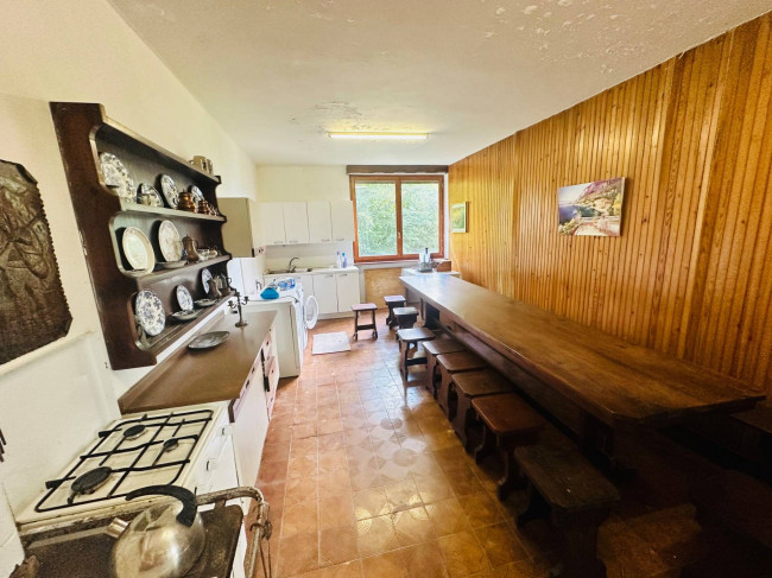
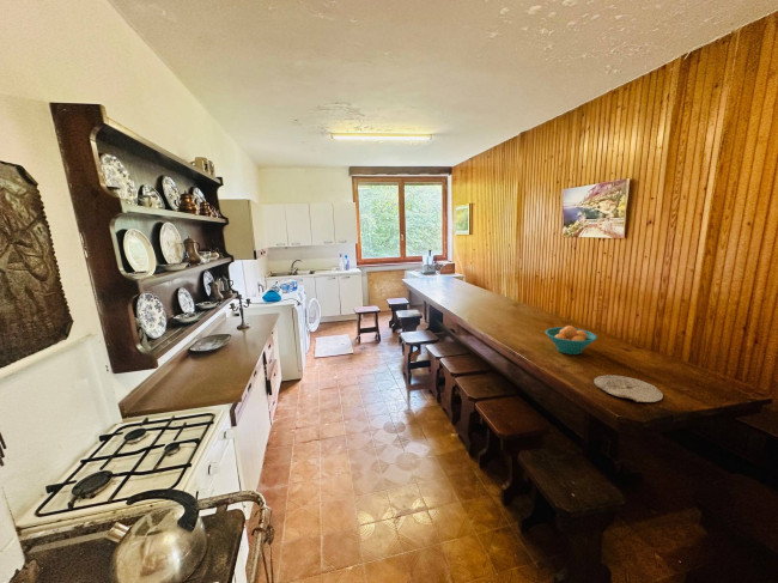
+ fruit bowl (570, 338)
+ plate (626, 385)
